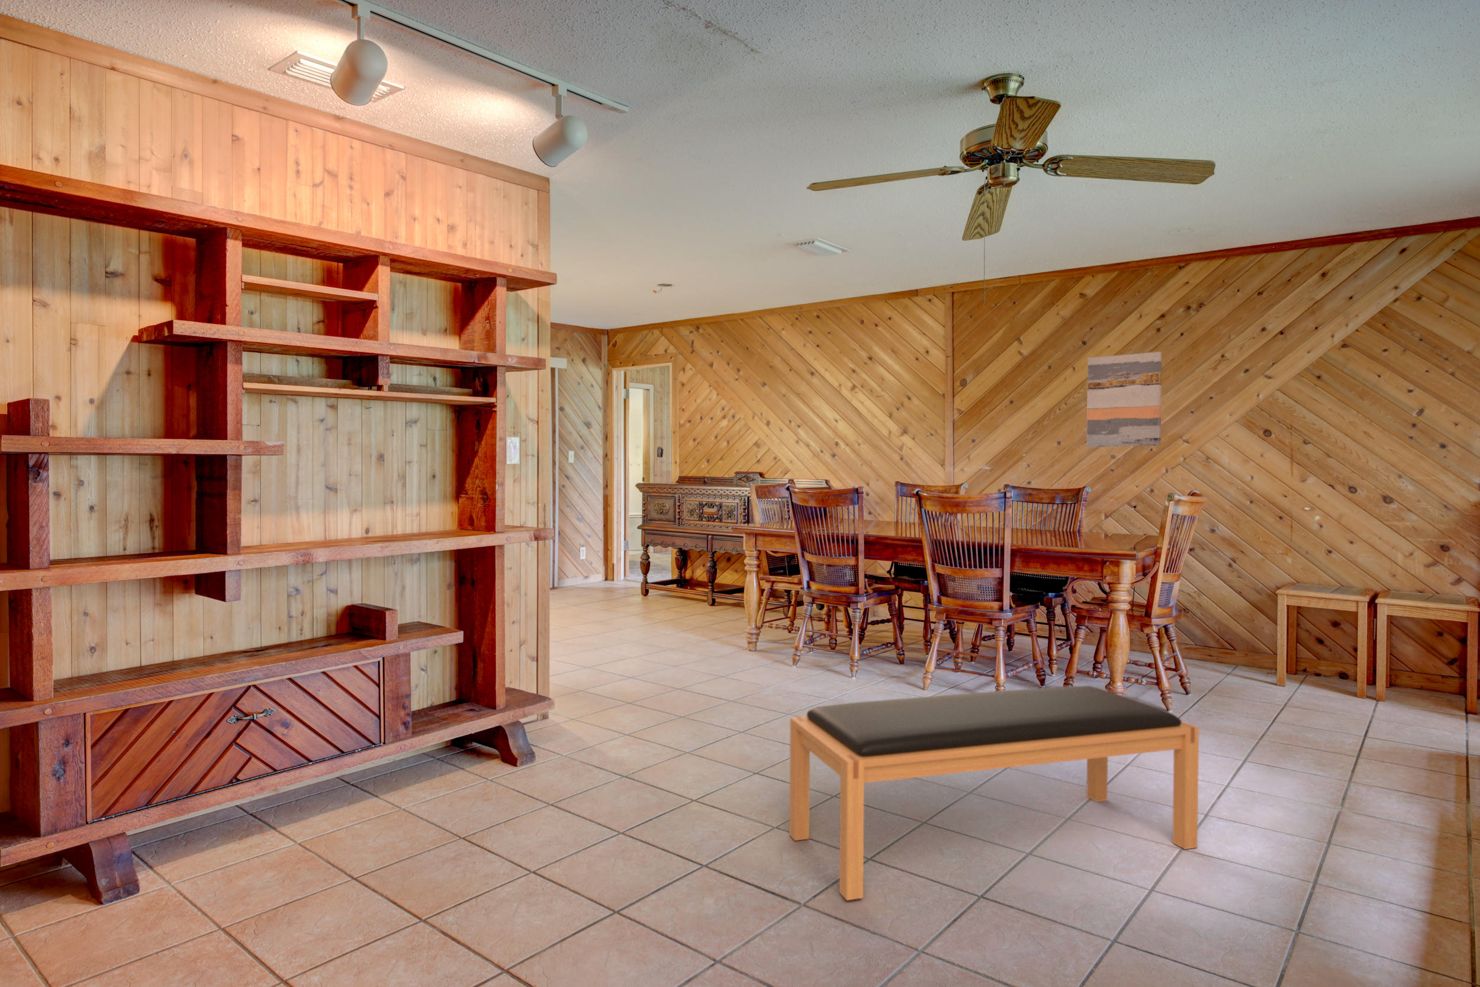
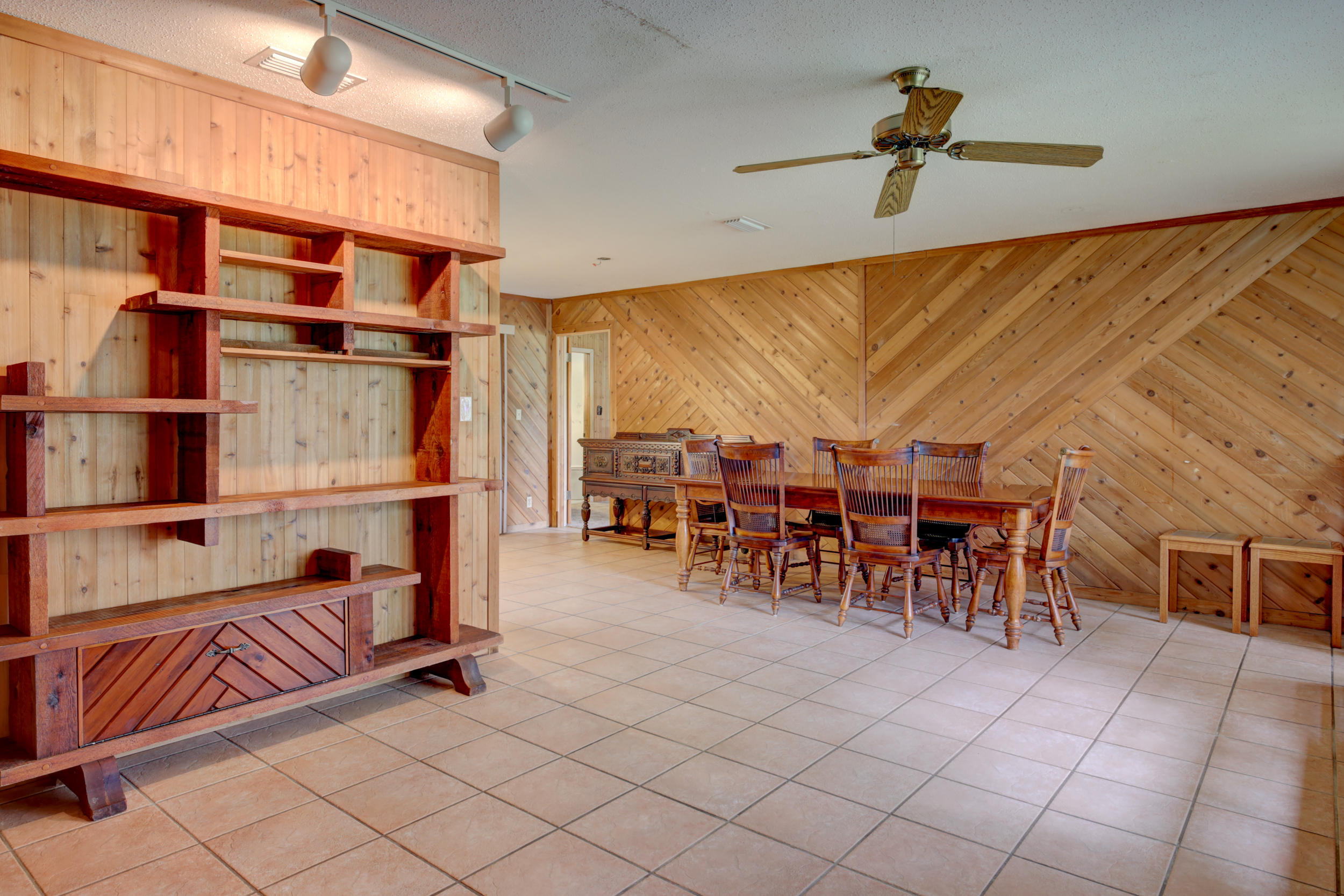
- wall art (1123, 400)
- bench (991, 769)
